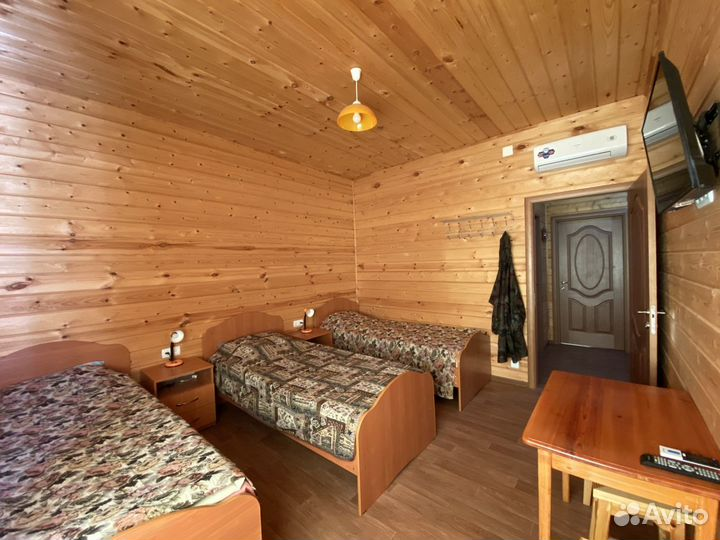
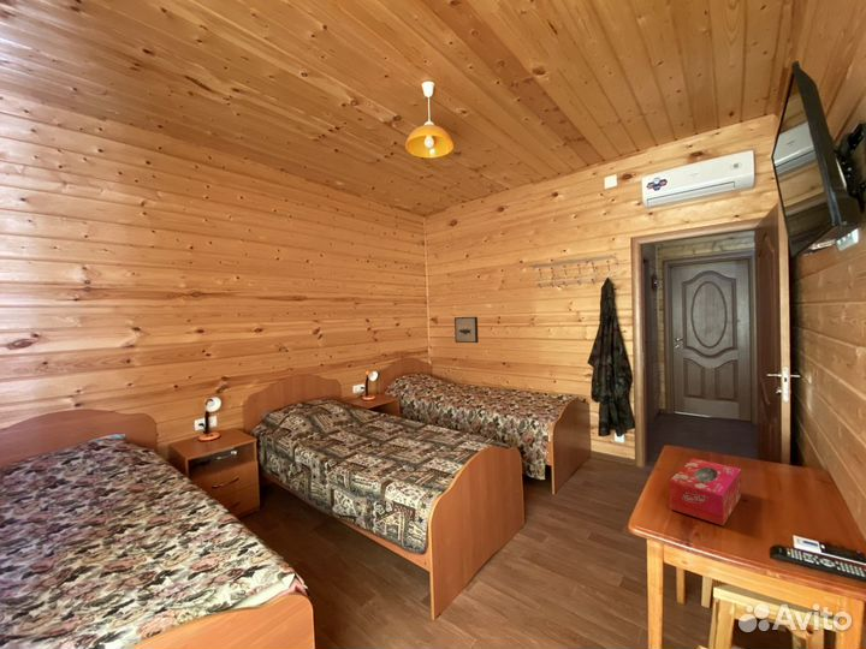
+ tissue box (706, 488)
+ wall art (465, 329)
